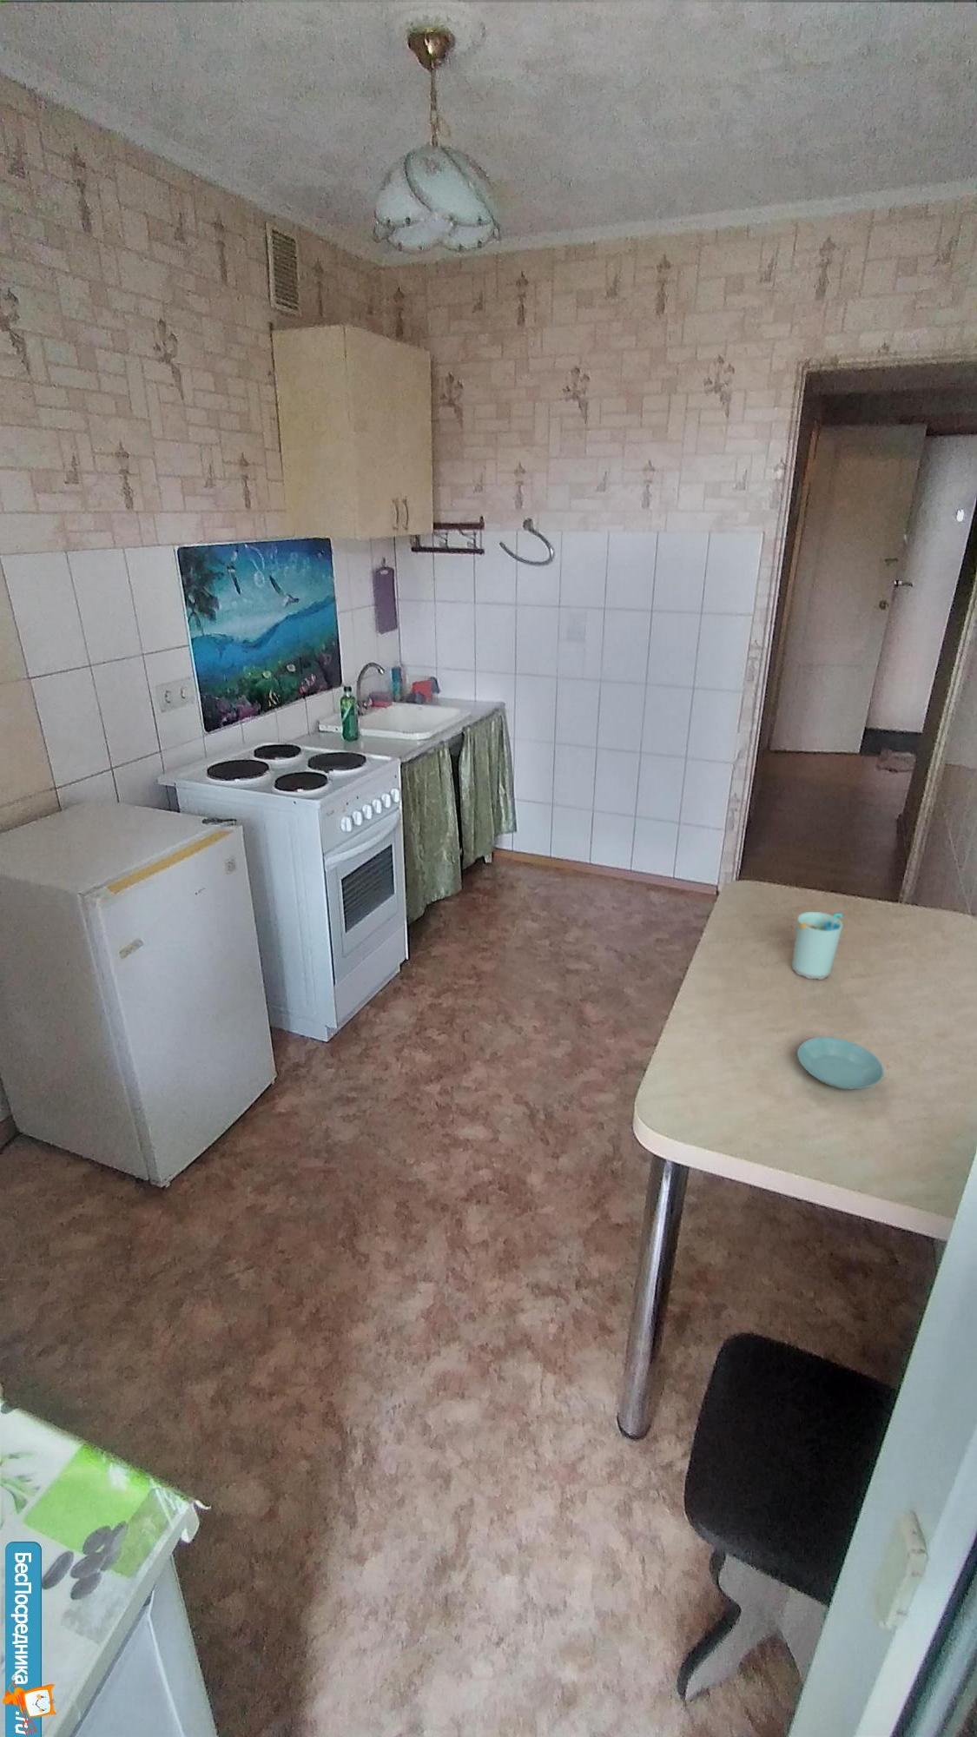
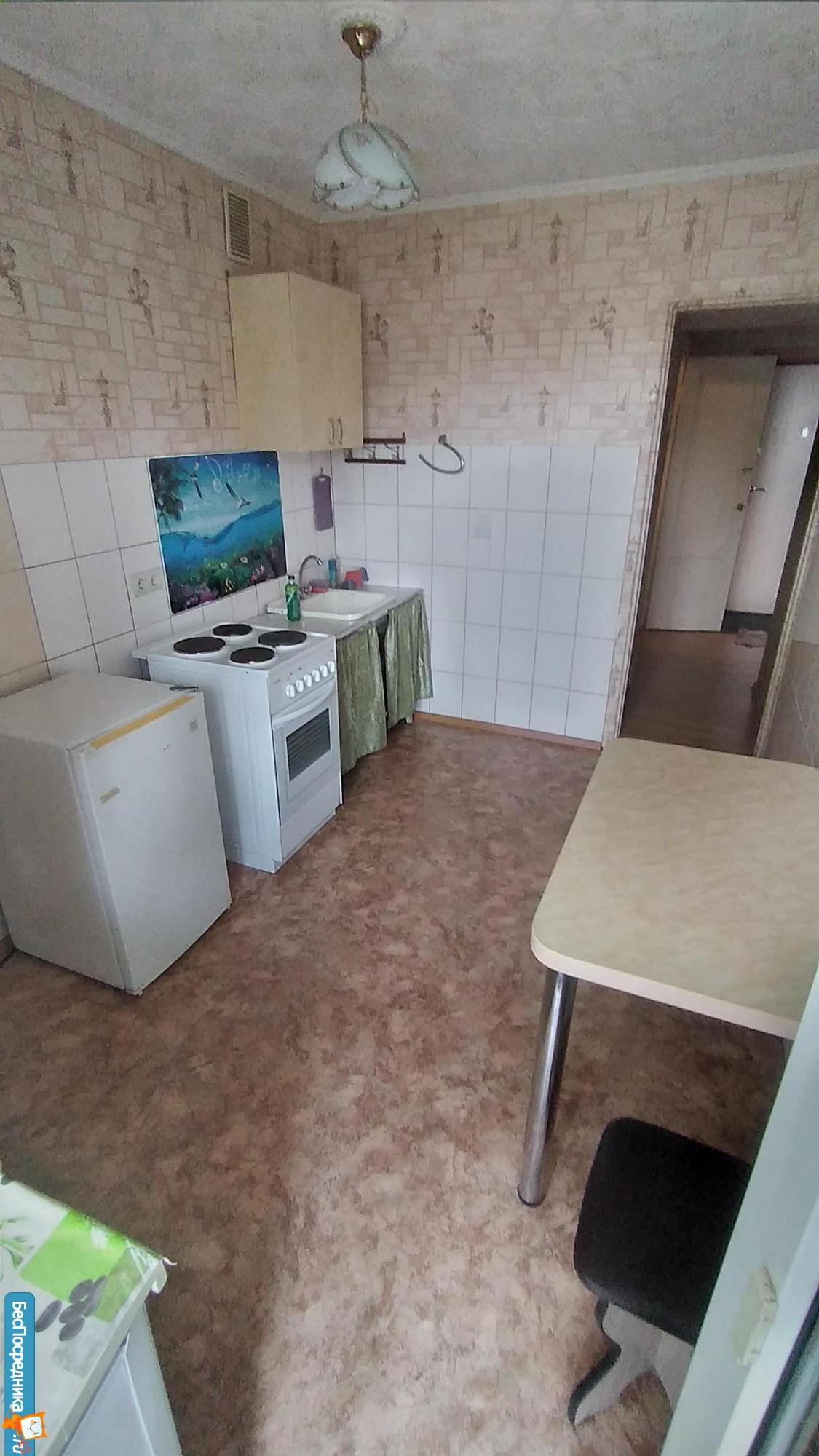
- cup (816, 940)
- saucer (839, 1067)
